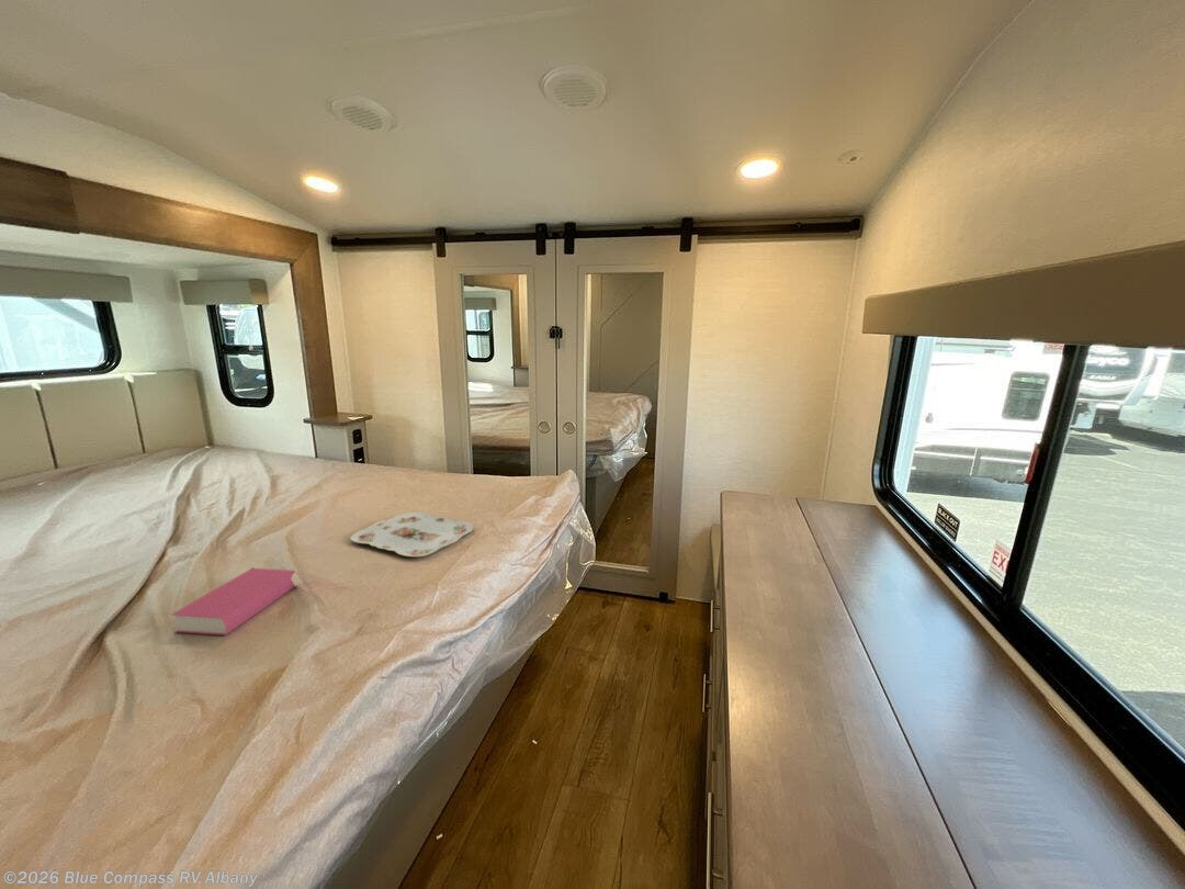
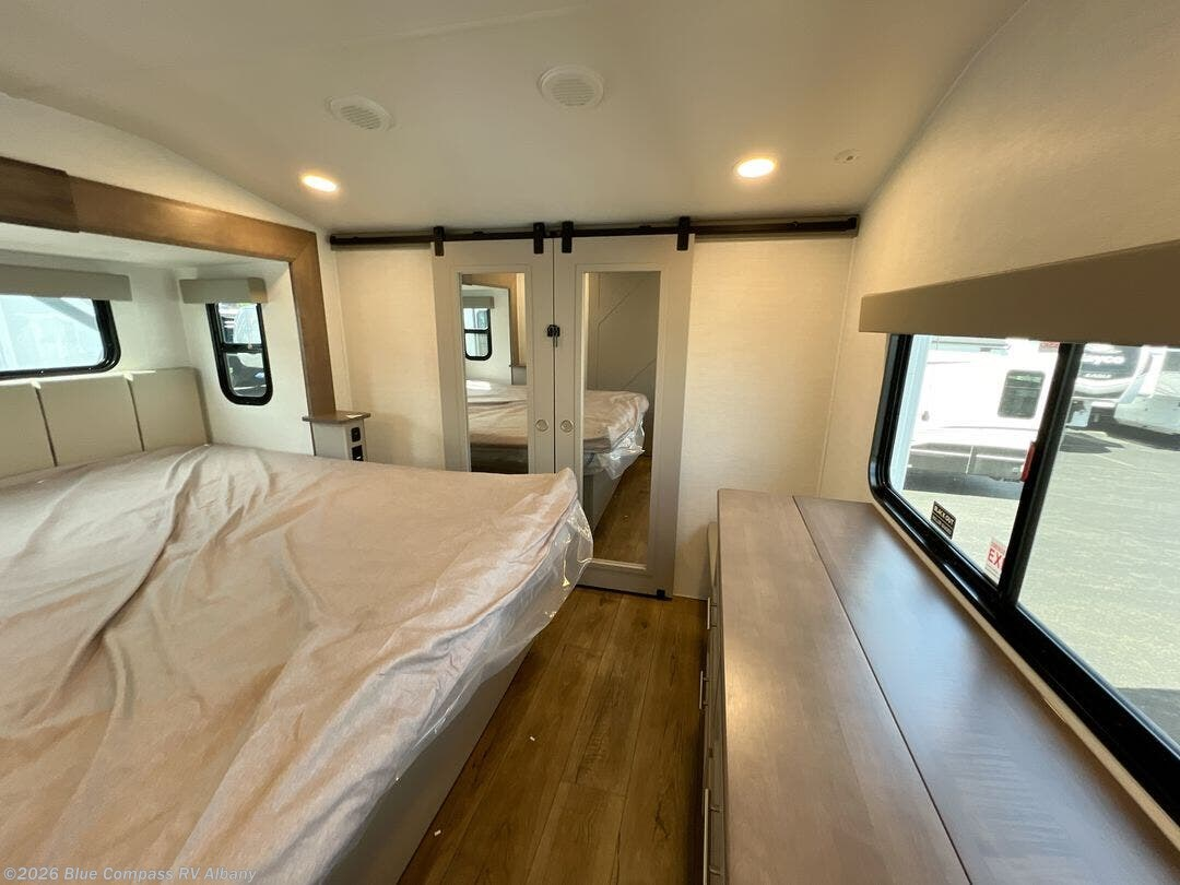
- book (240, 598)
- serving tray (414, 532)
